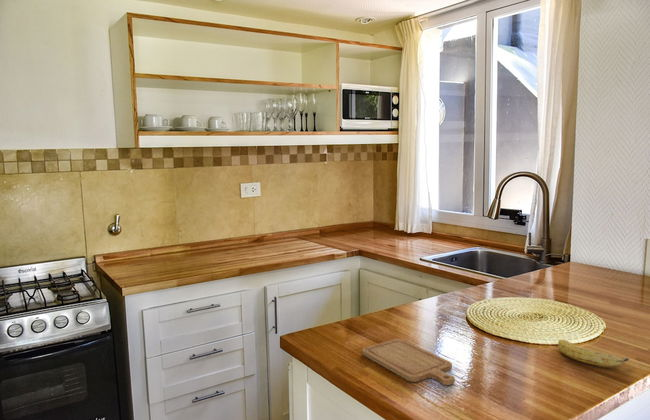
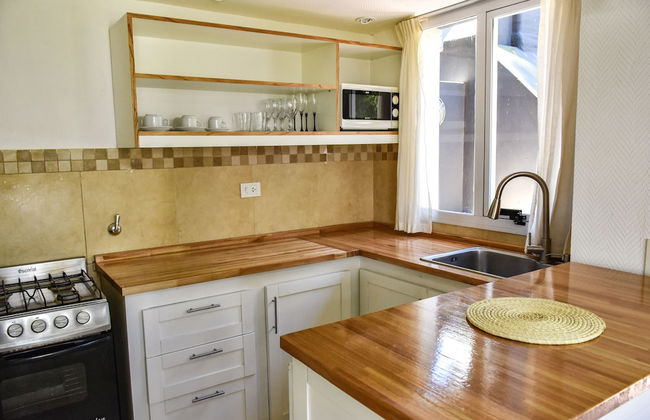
- fruit (586, 351)
- chopping board (412, 362)
